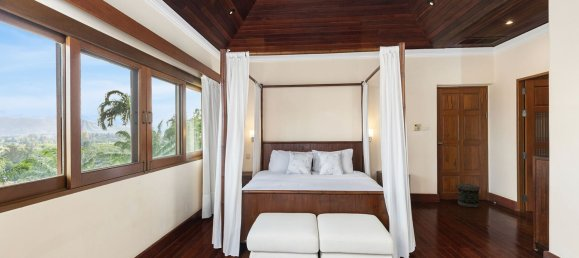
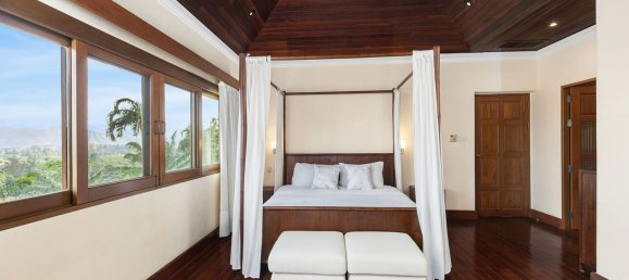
- basket (467, 194)
